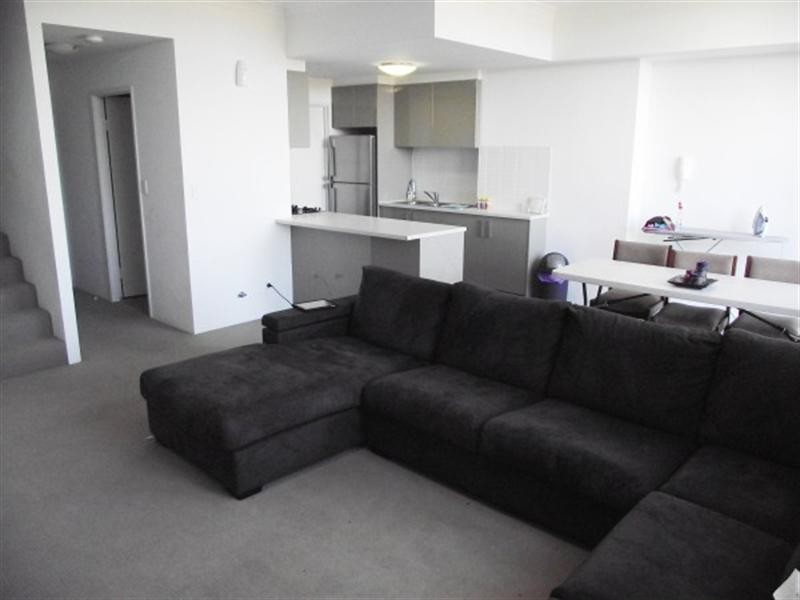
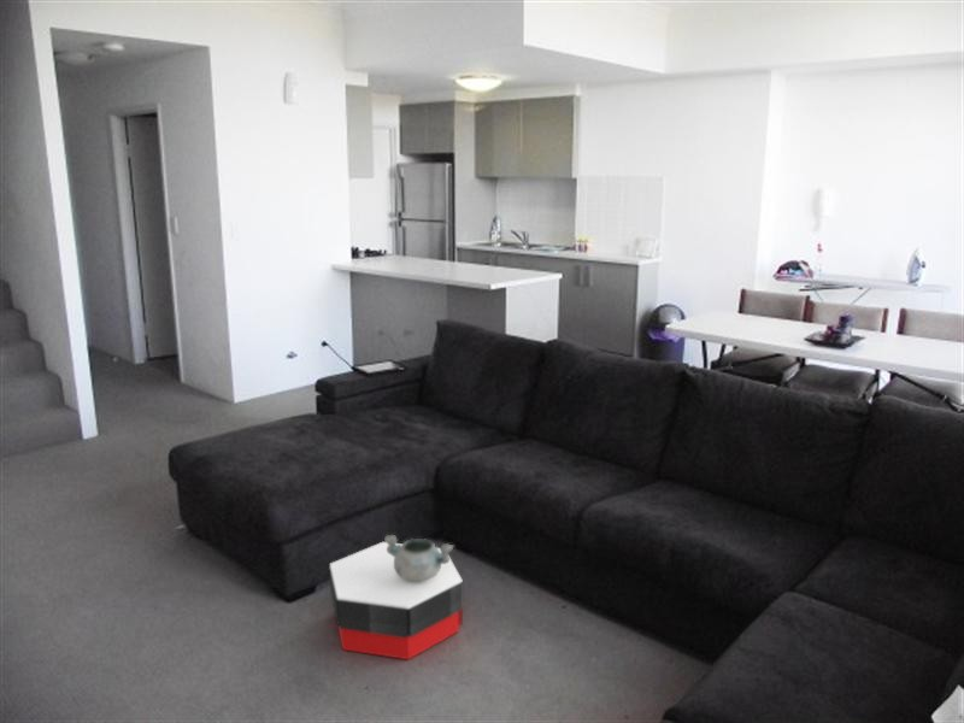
+ ottoman (395, 596)
+ decorative bowl (418, 557)
